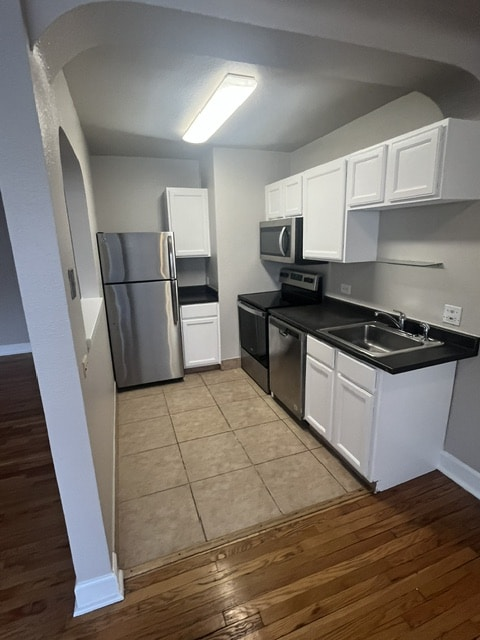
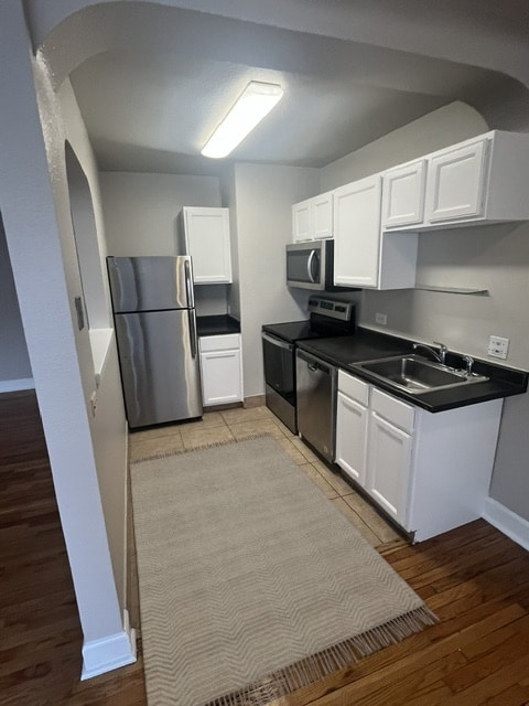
+ rug (238, 515)
